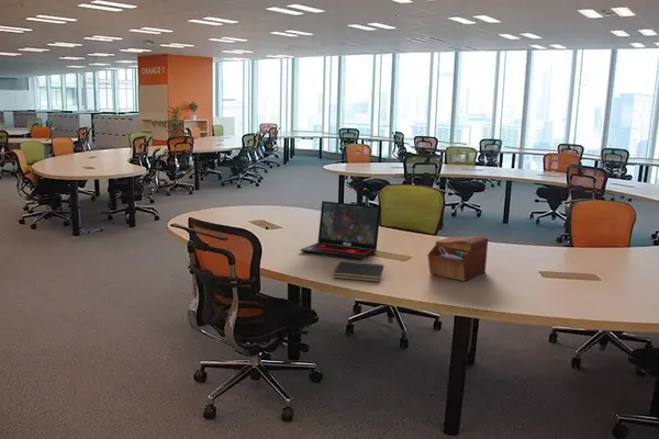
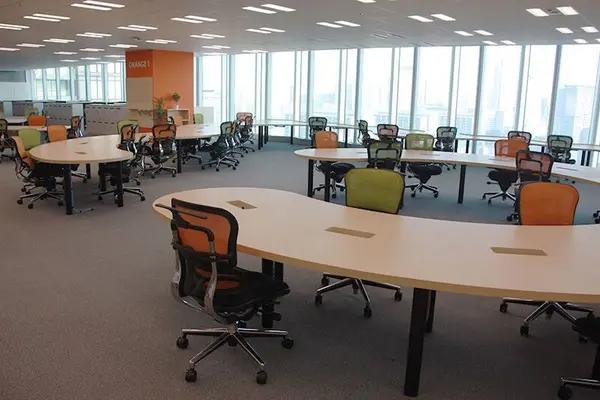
- sewing box (456, 255)
- laptop (340, 228)
- notepad (358, 271)
